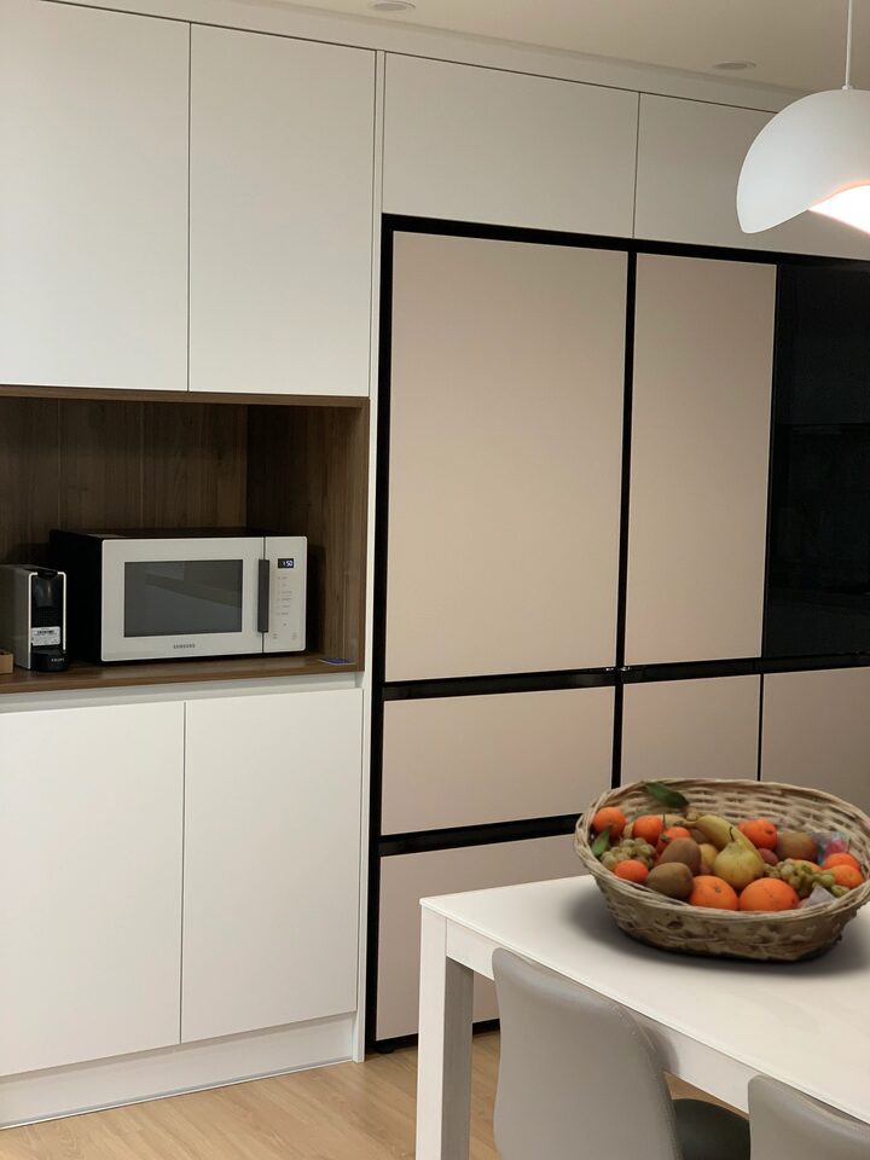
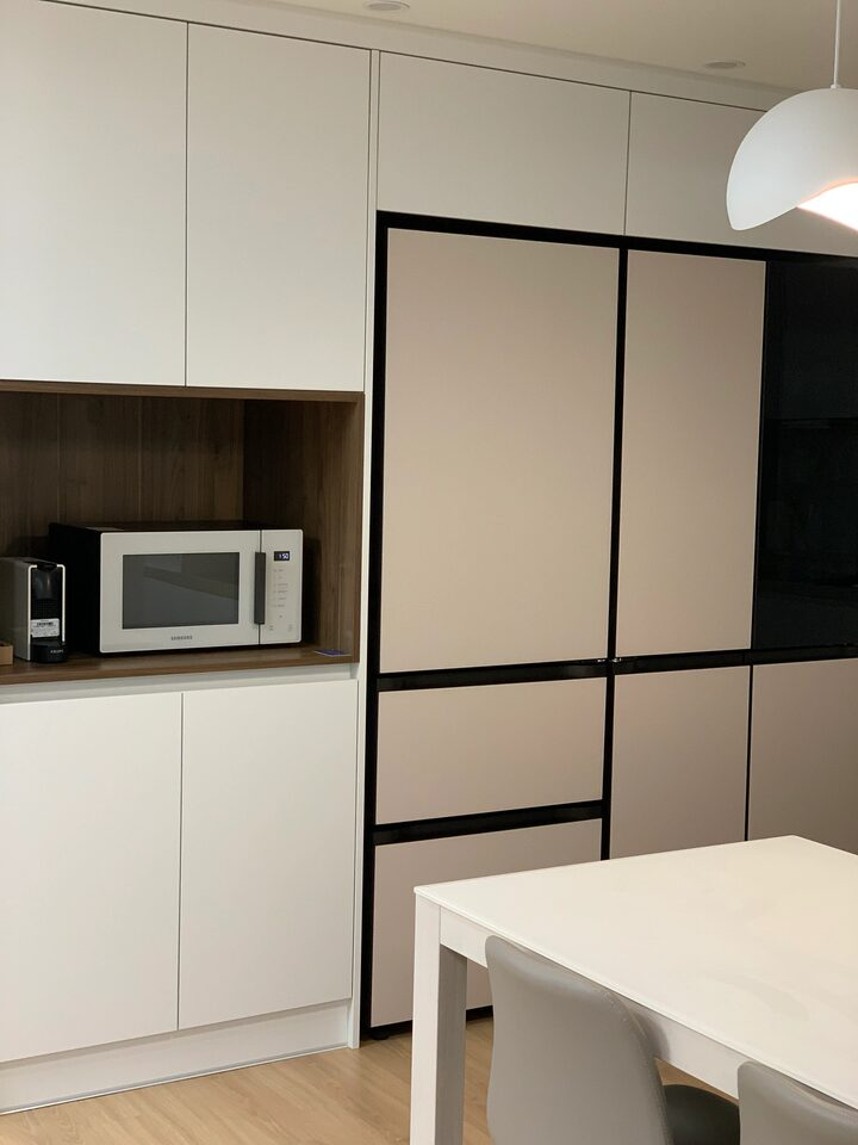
- fruit basket (727, 864)
